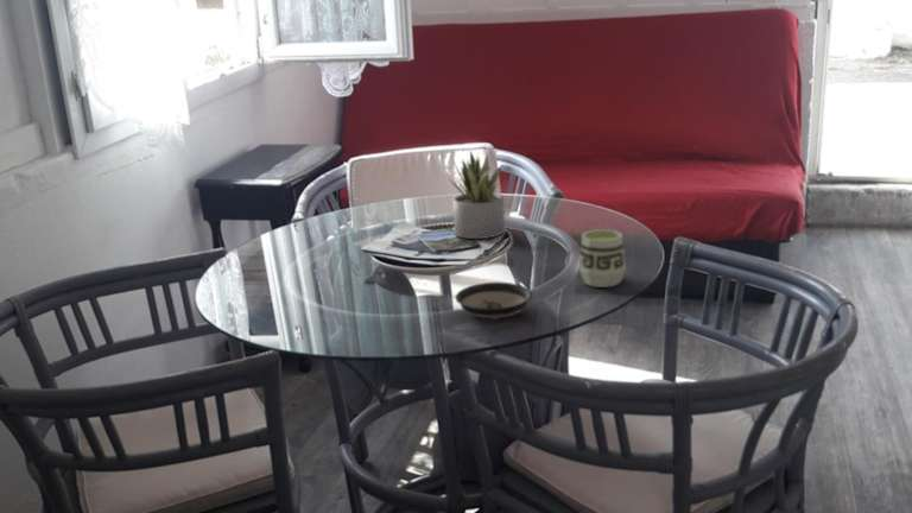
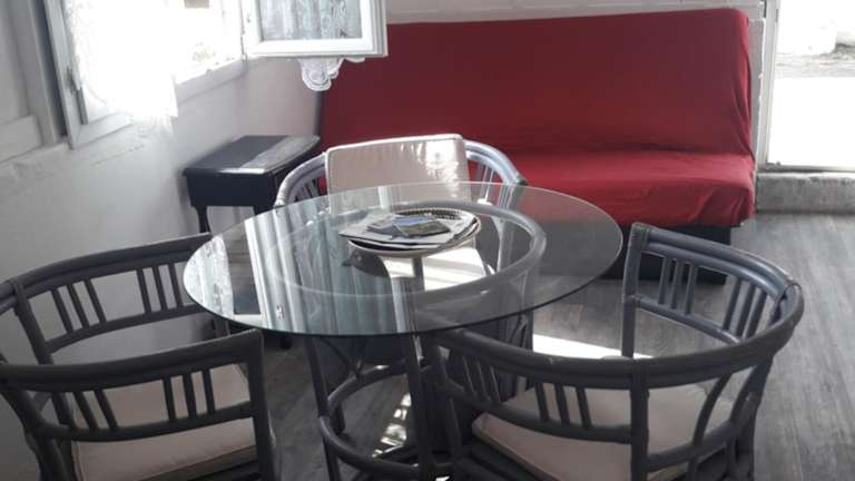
- cup (602, 258)
- succulent plant (477, 191)
- saucer (494, 303)
